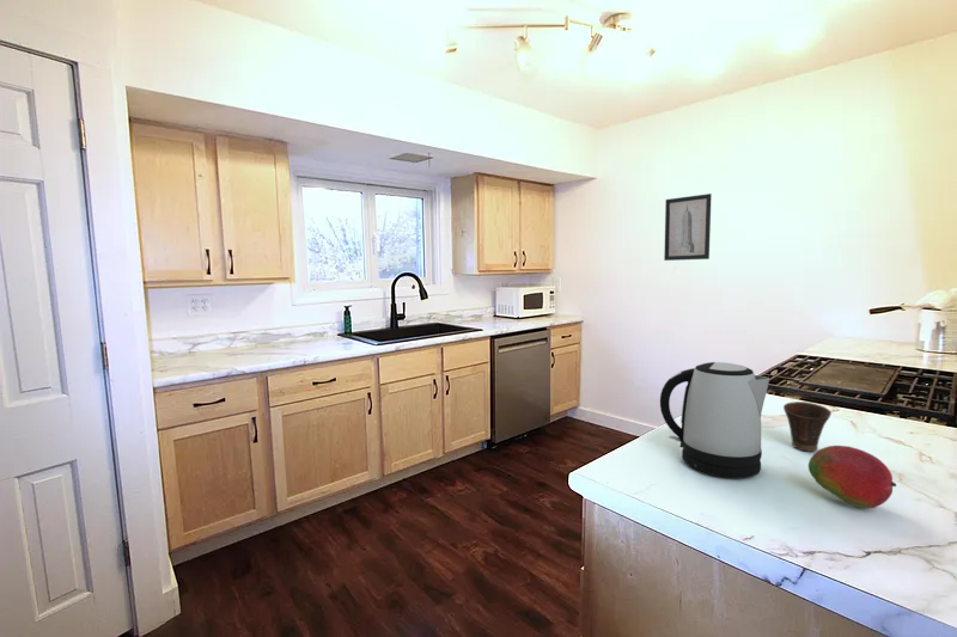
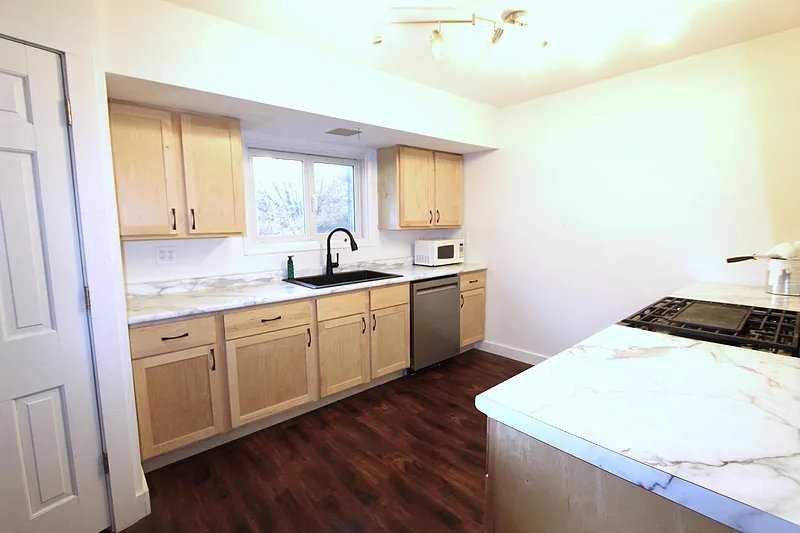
- fruit (851, 474)
- wall art (687, 228)
- cup (805, 428)
- kettle (709, 412)
